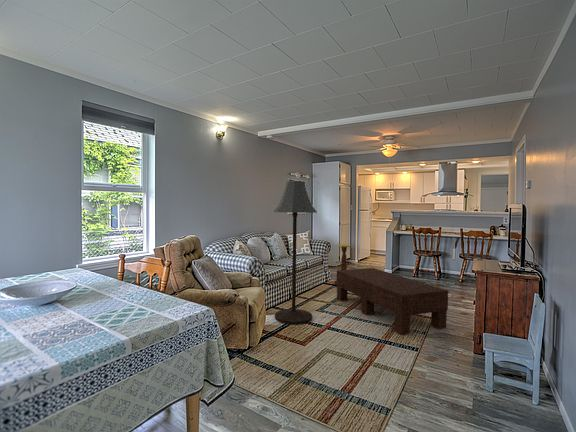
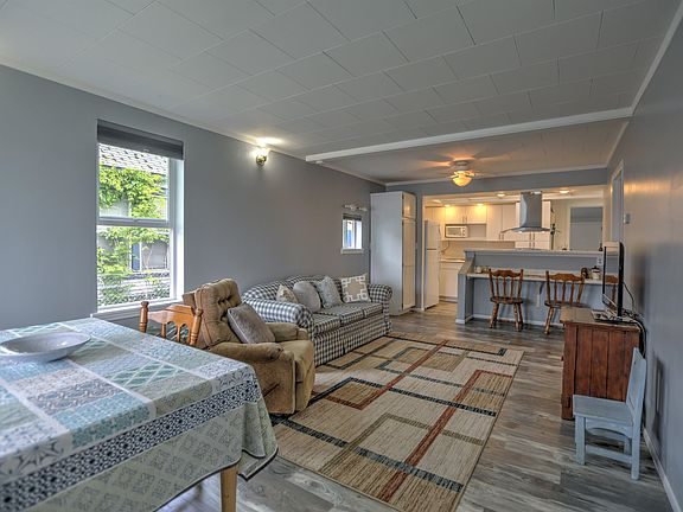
- floor lamp (294, 250)
- coffee table (384, 295)
- side table (343, 265)
